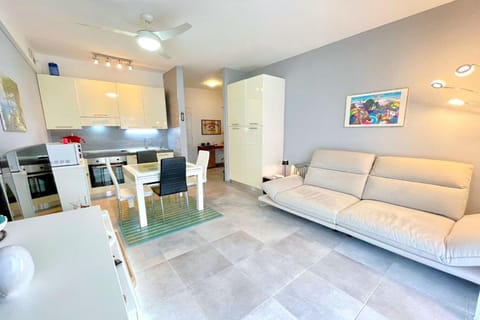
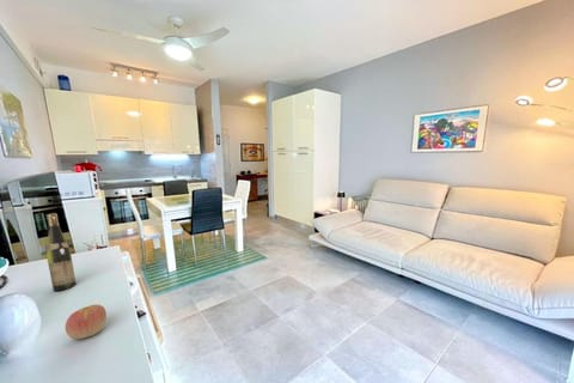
+ apple (86, 320)
+ wine bottle (57, 251)
